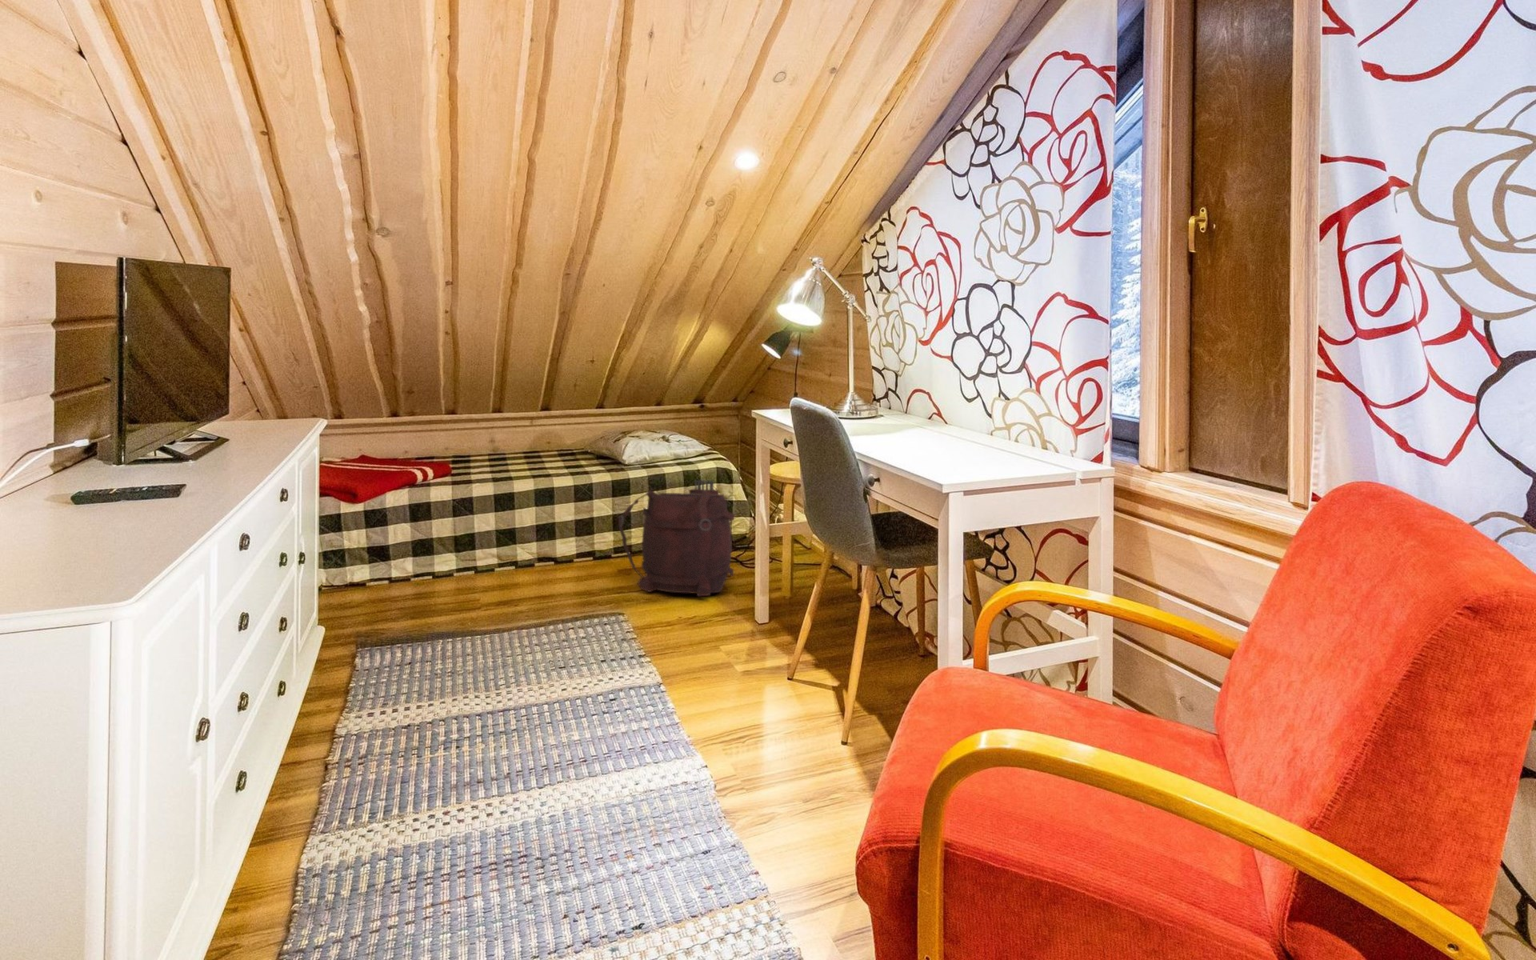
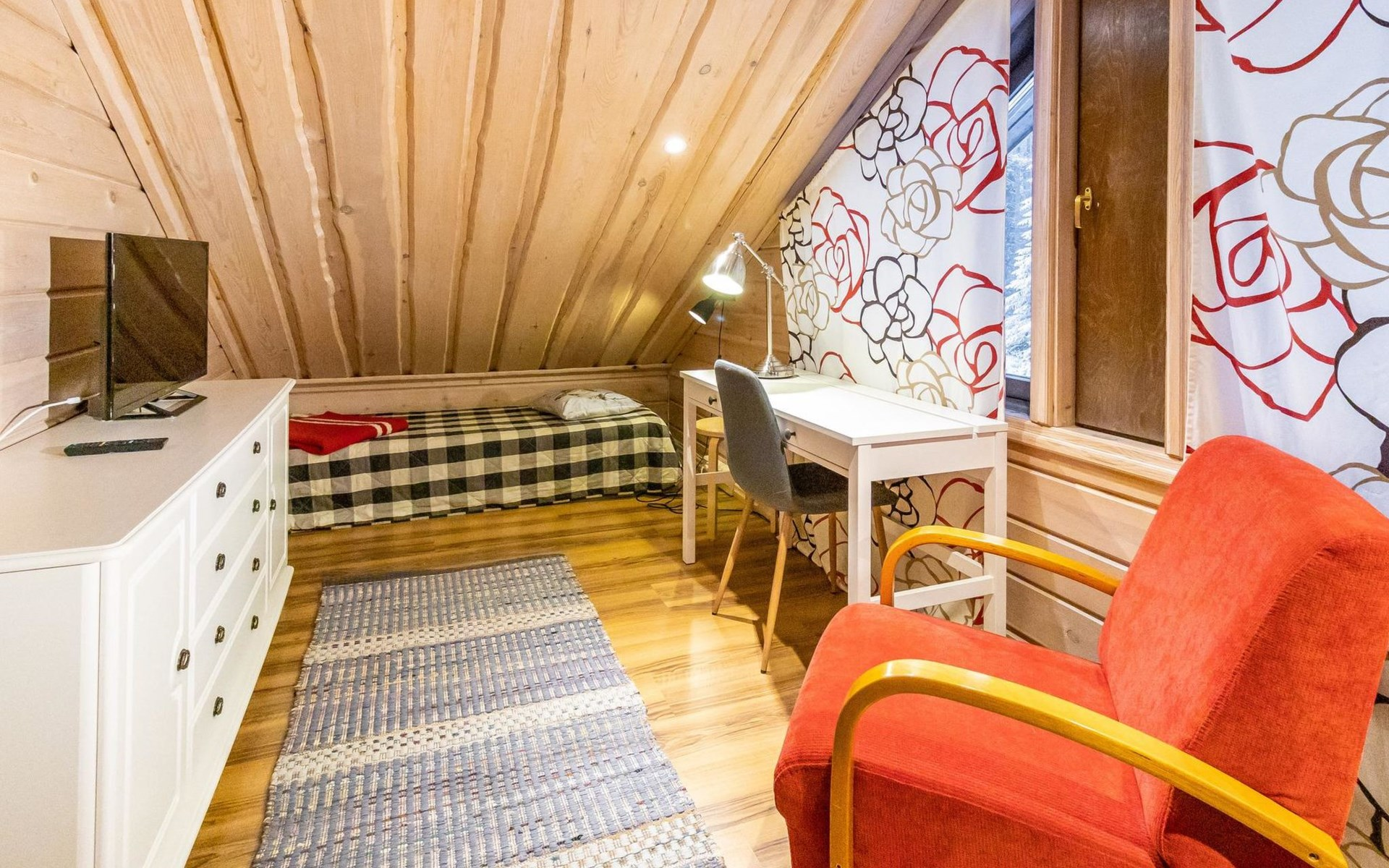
- backpack (687, 536)
